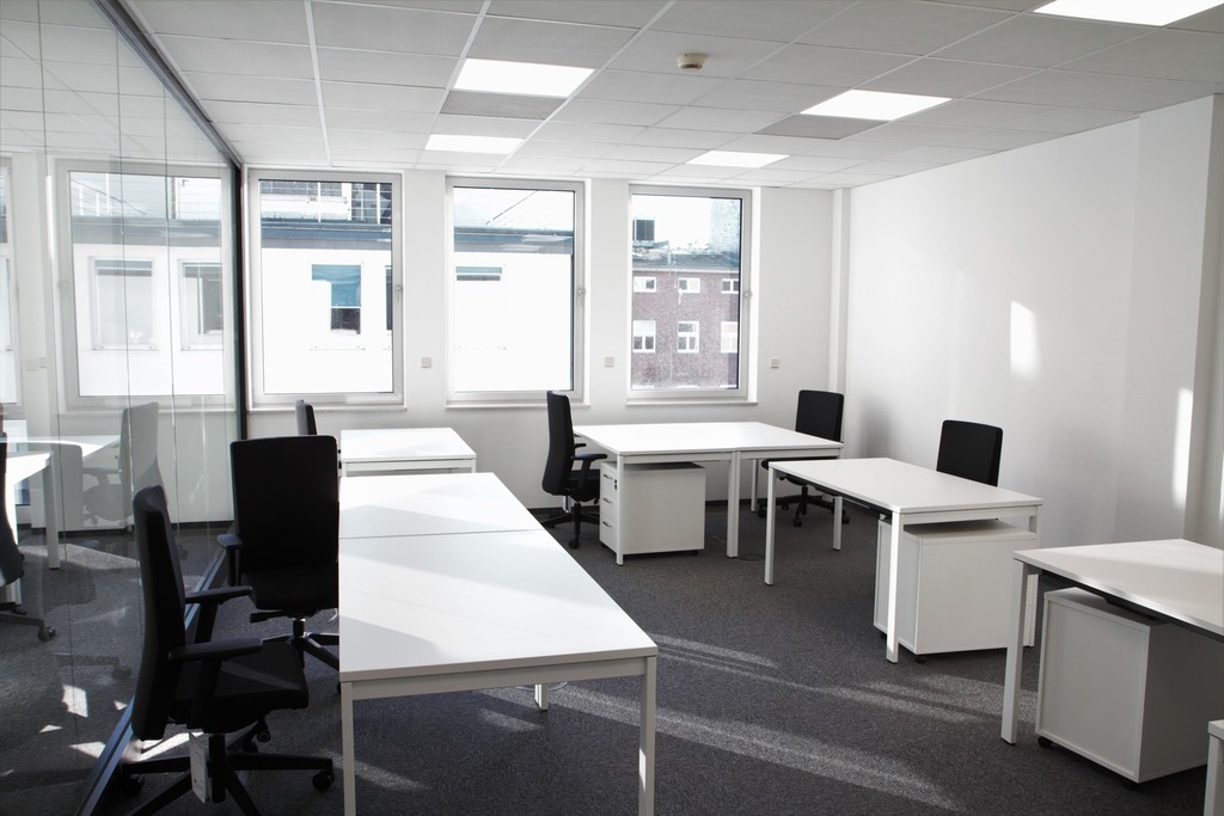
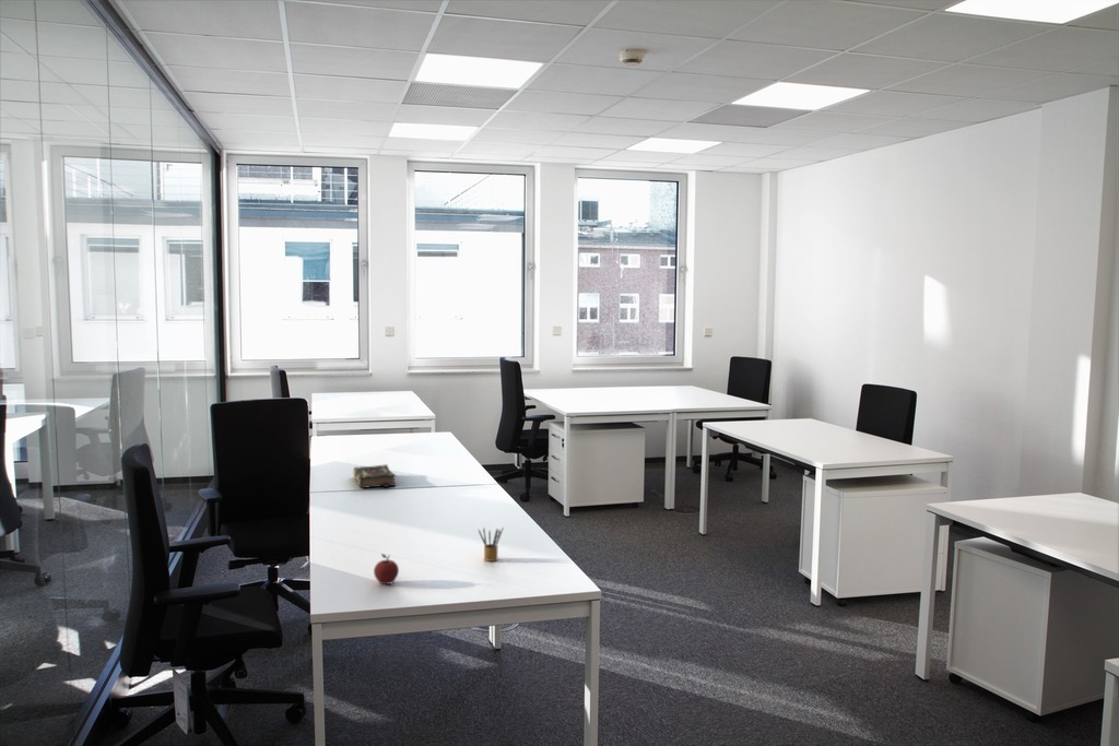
+ book (374, 476)
+ apple (386, 568)
+ pencil box (490, 543)
